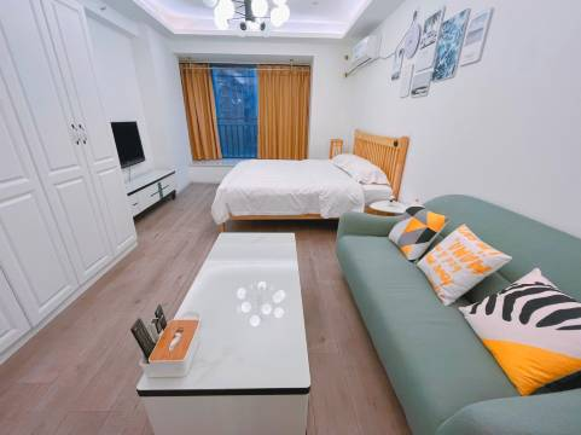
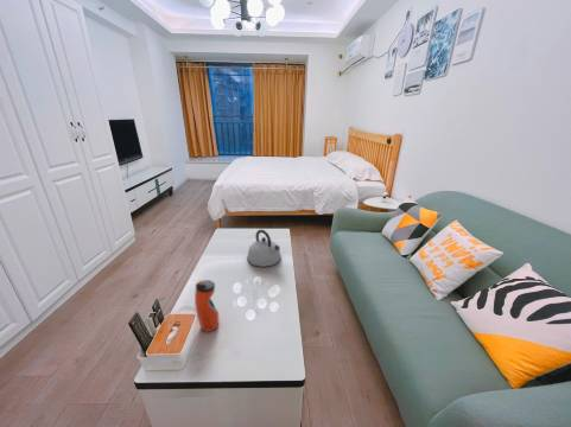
+ water bottle (205, 304)
+ kettle (265, 244)
